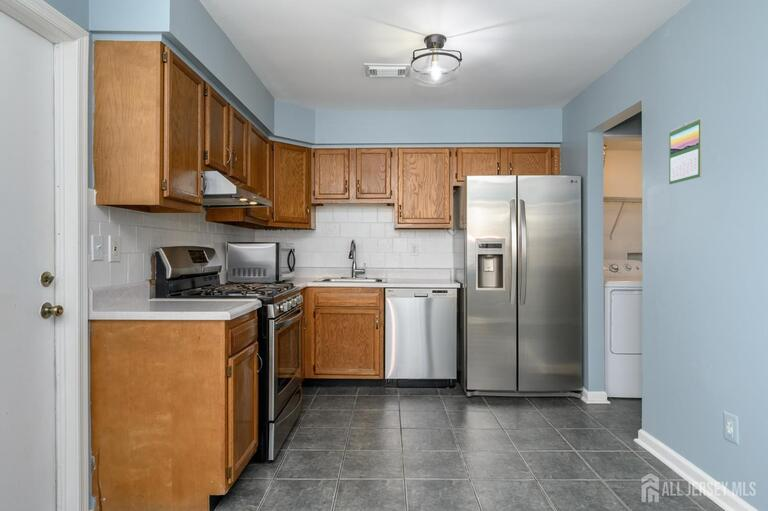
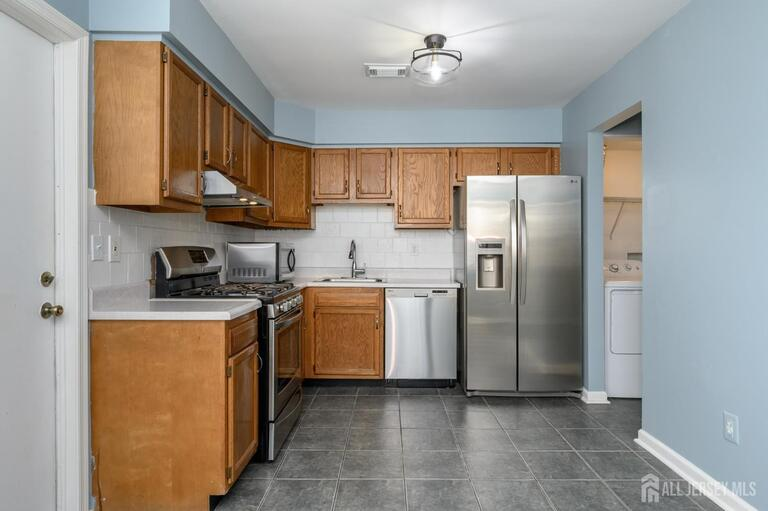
- calendar (684, 152)
